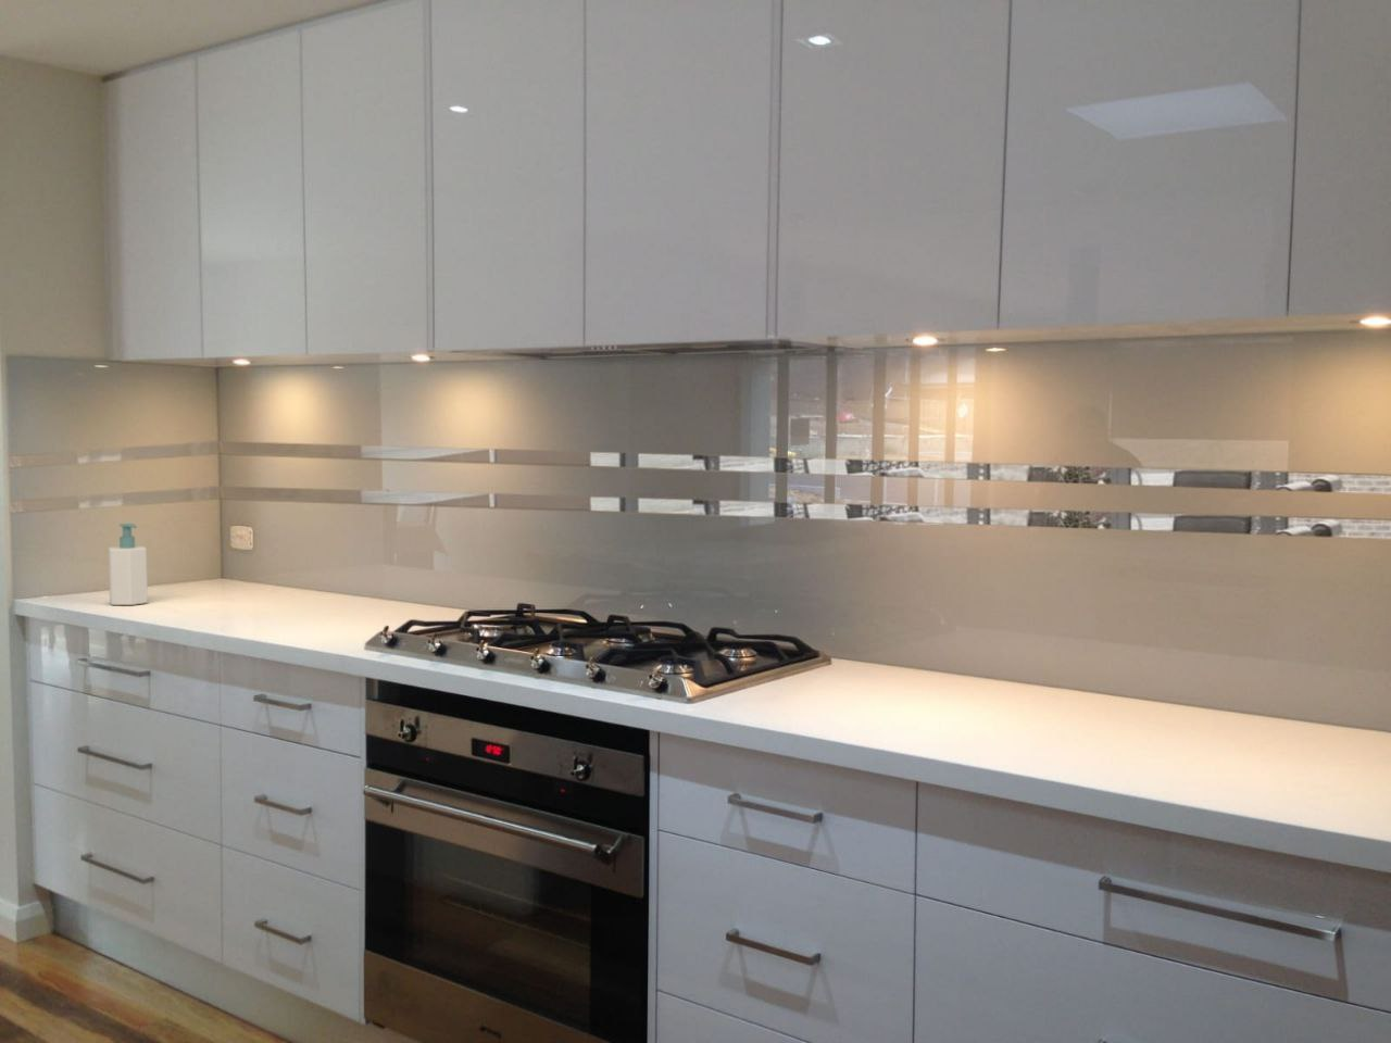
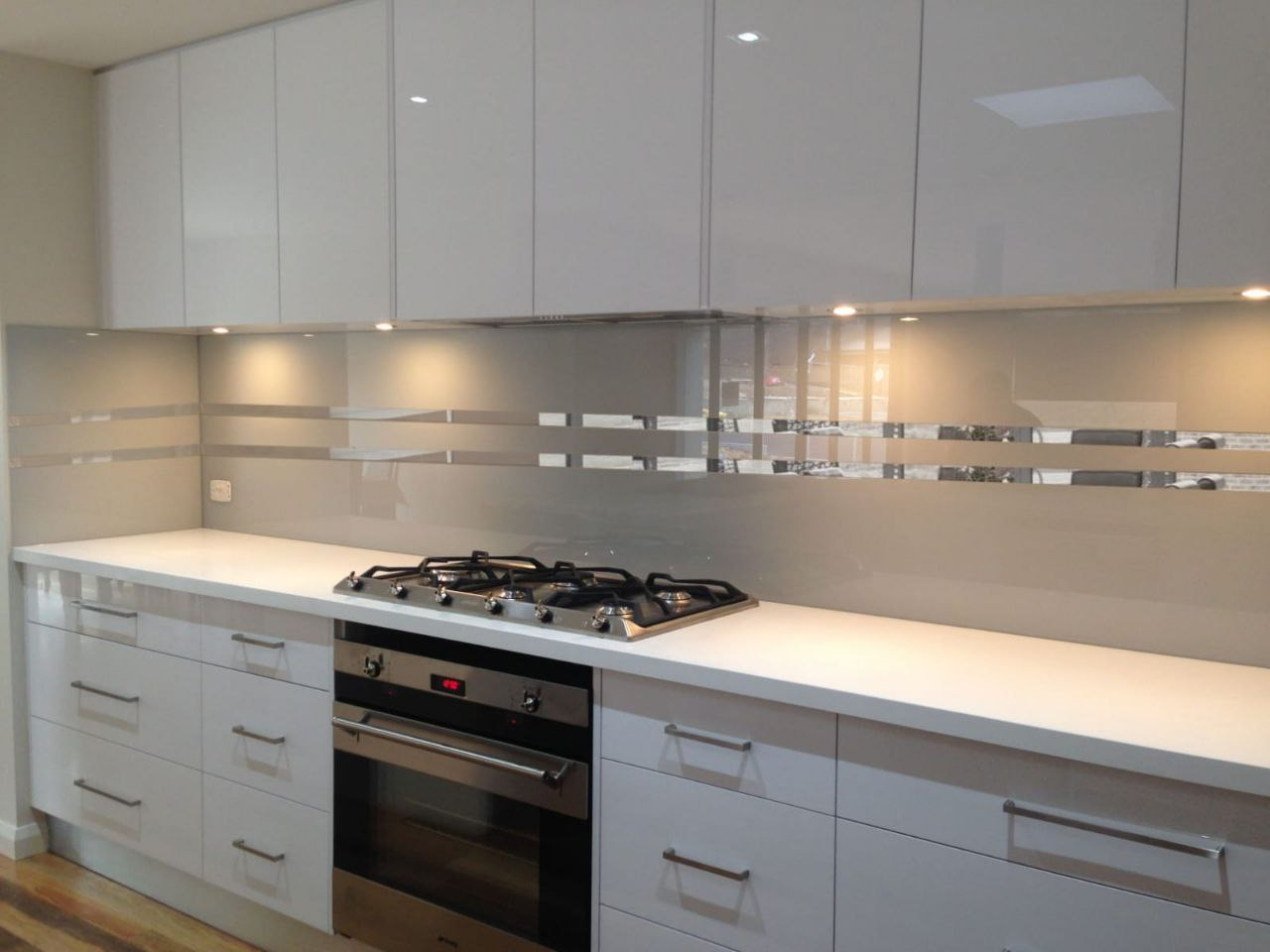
- soap bottle (127, 563)
